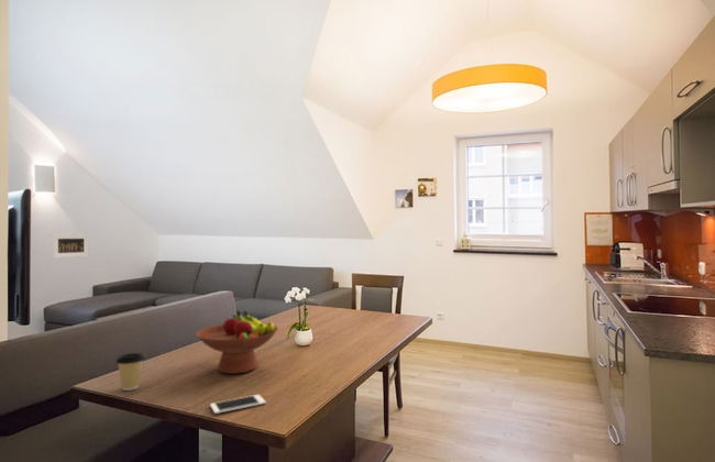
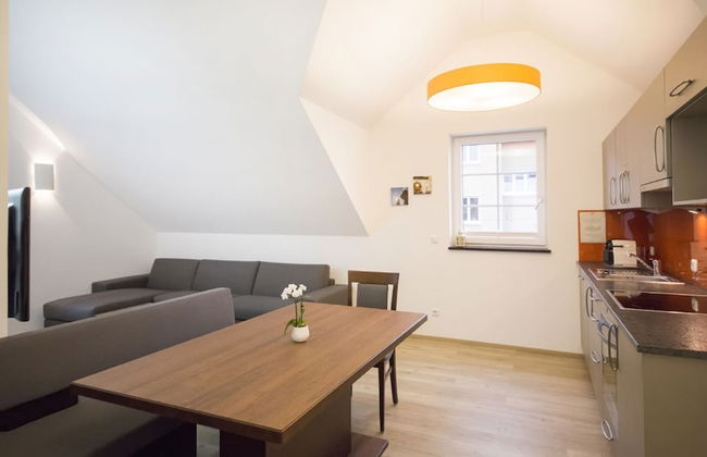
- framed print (70, 245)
- coffee cup (130, 371)
- fruit bowl (238, 341)
- cell phone (238, 404)
